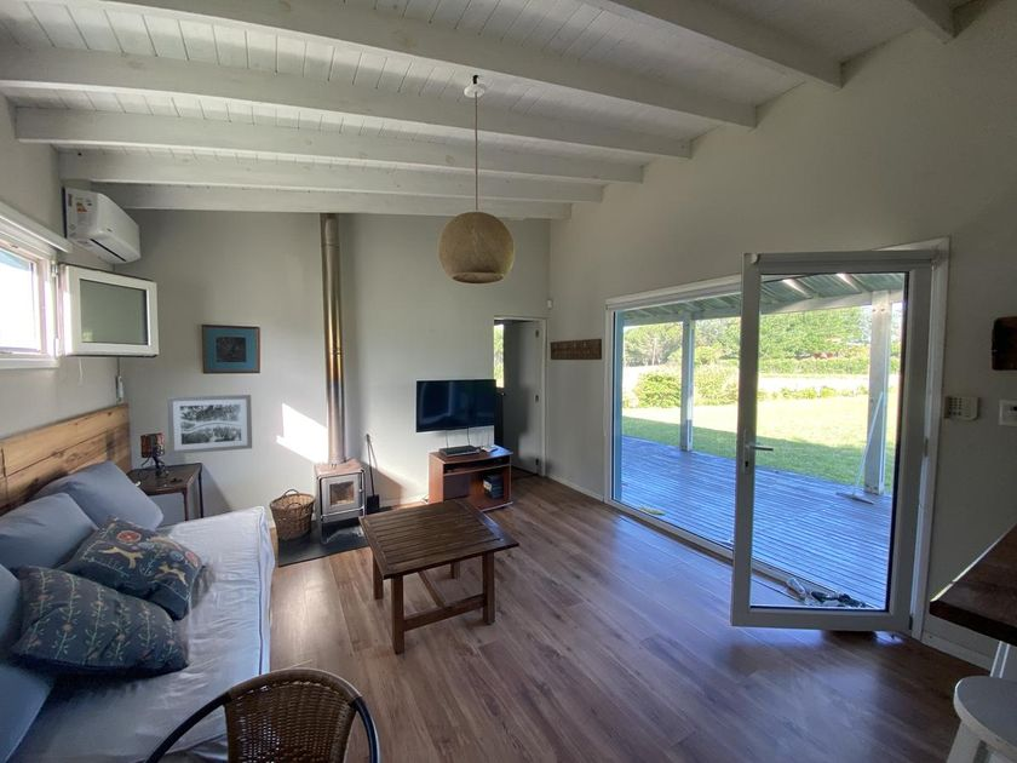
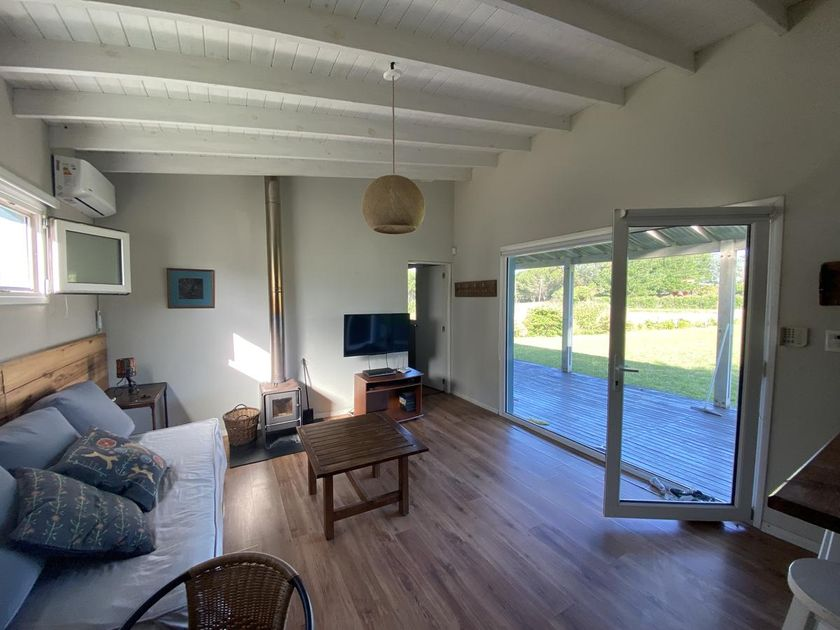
- wall art (211, 423)
